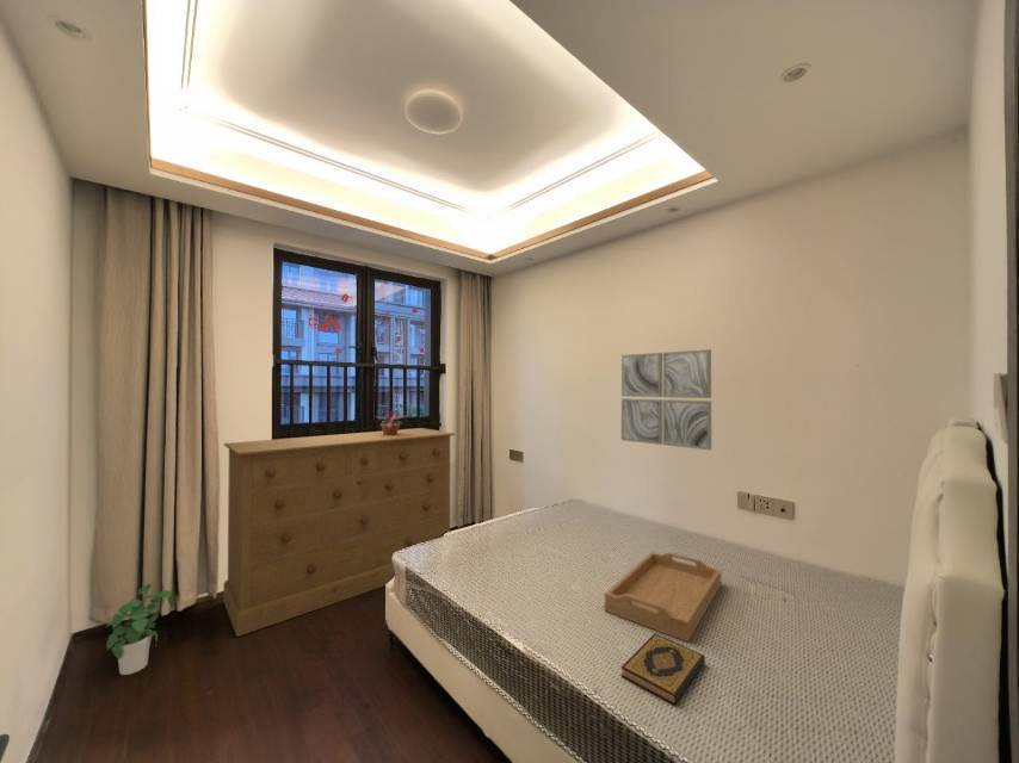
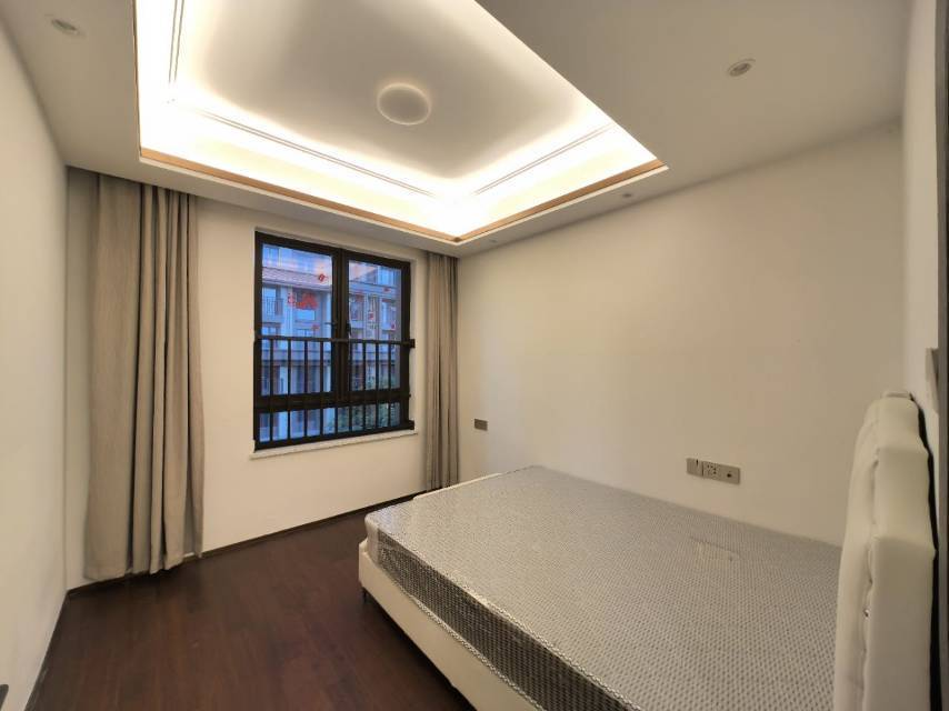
- potted plant (138, 627)
- serving tray (666, 587)
- potted plant (390, 420)
- hardback book (663, 665)
- dresser (351, 508)
- wall art (661, 399)
